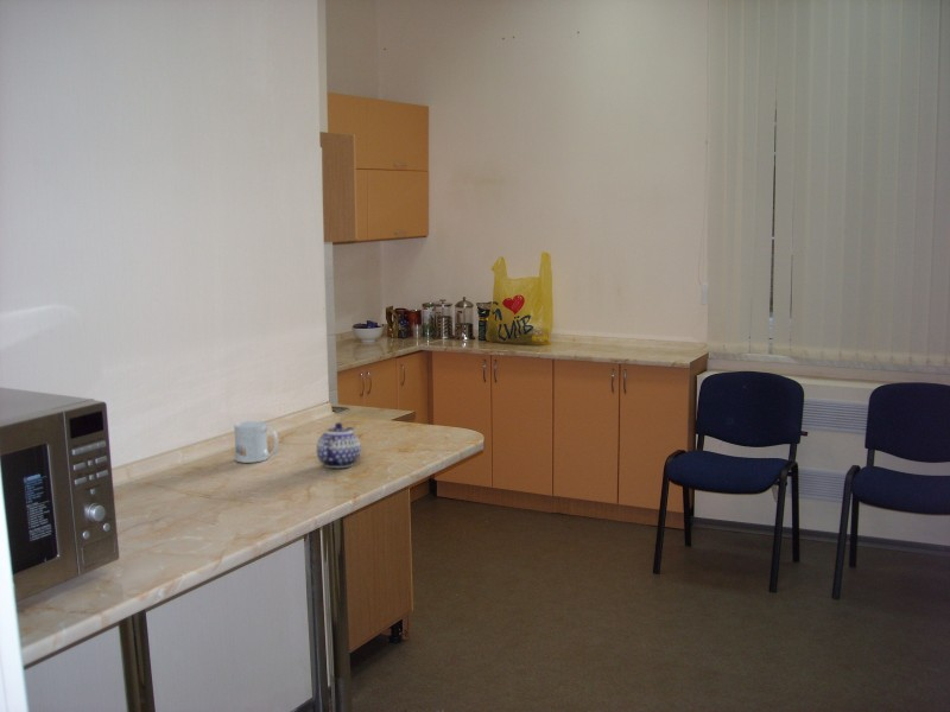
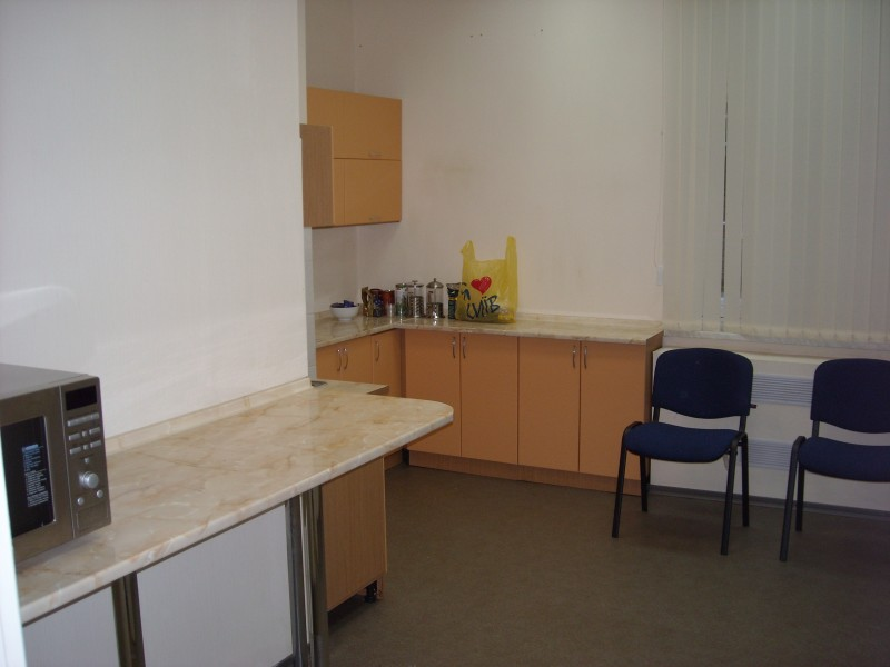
- teapot (338, 444)
- mug (256, 441)
